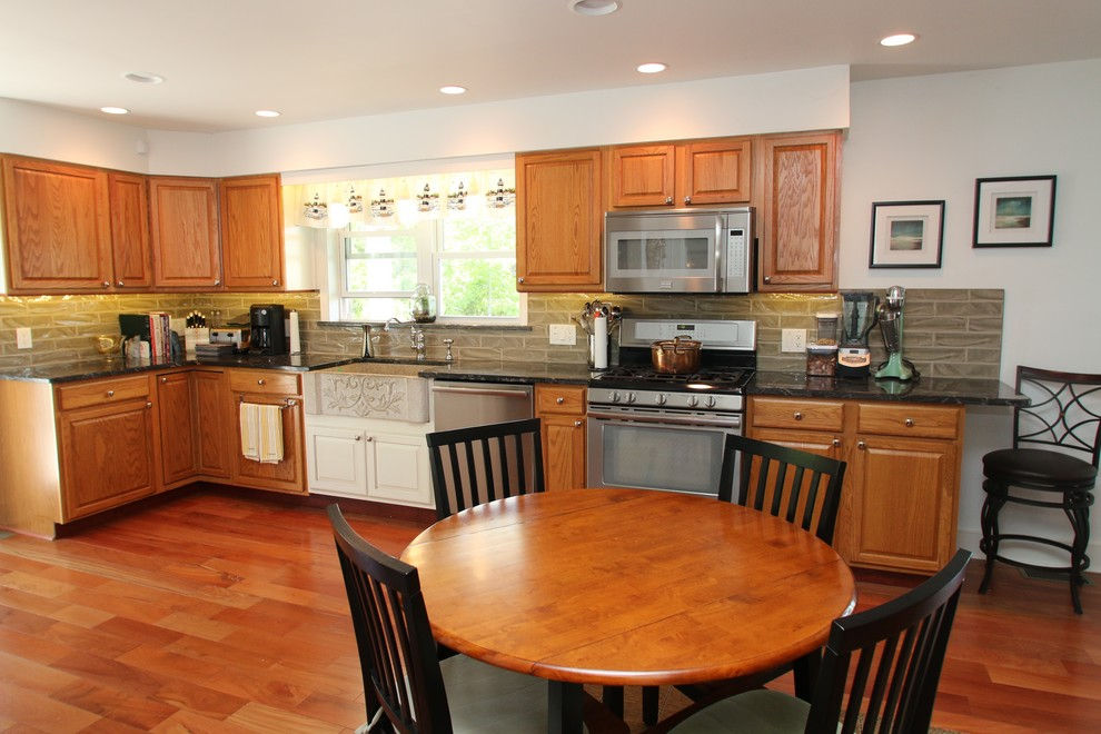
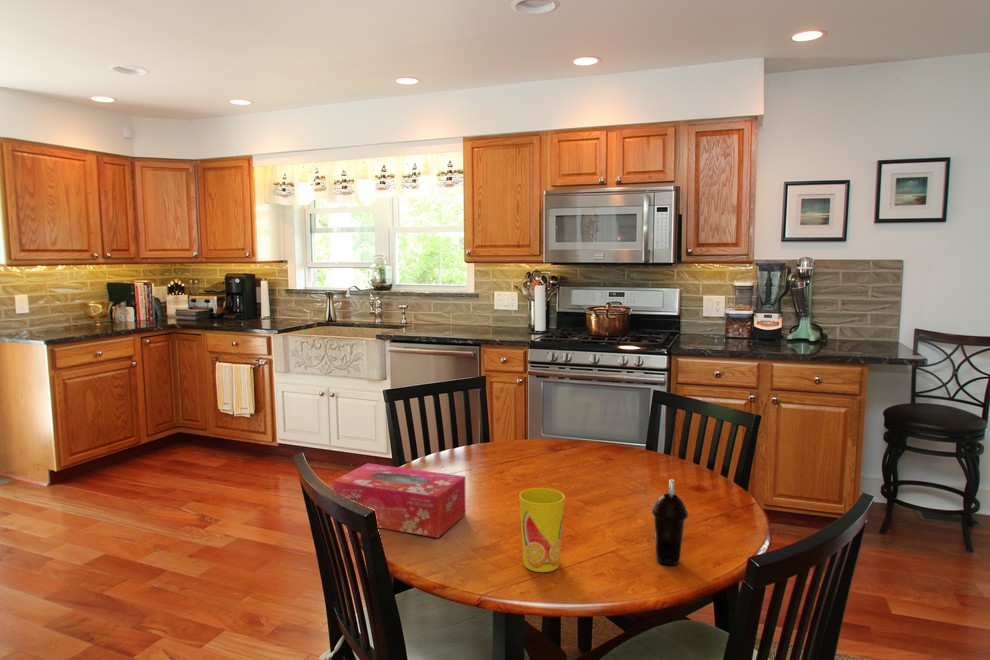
+ tissue box (400, 497)
+ cup (541, 529)
+ cup (669, 520)
